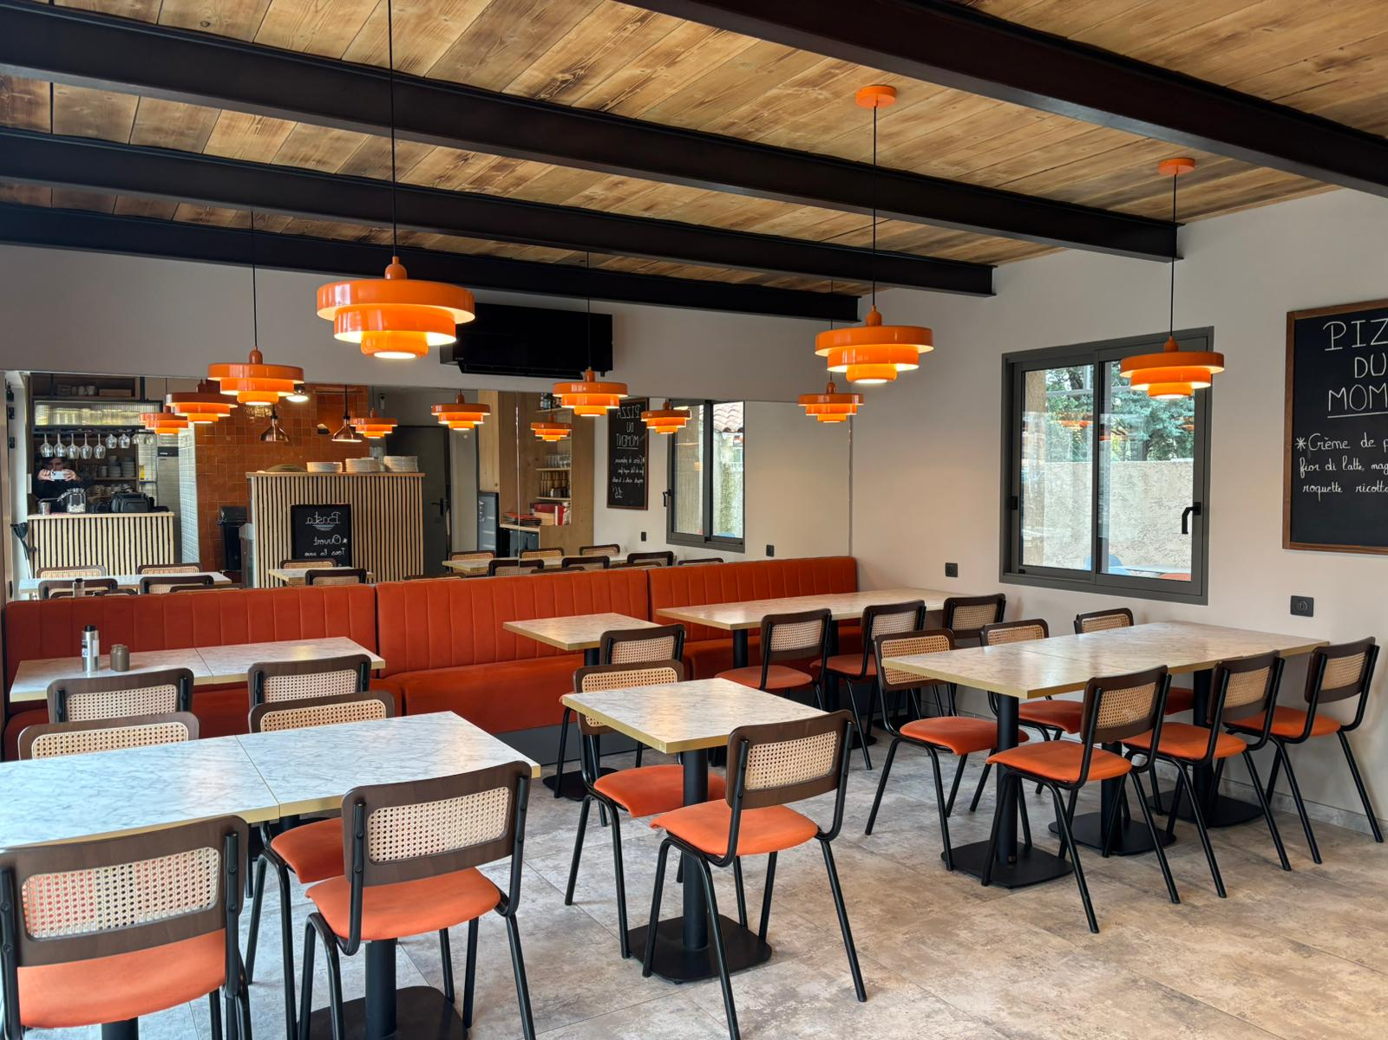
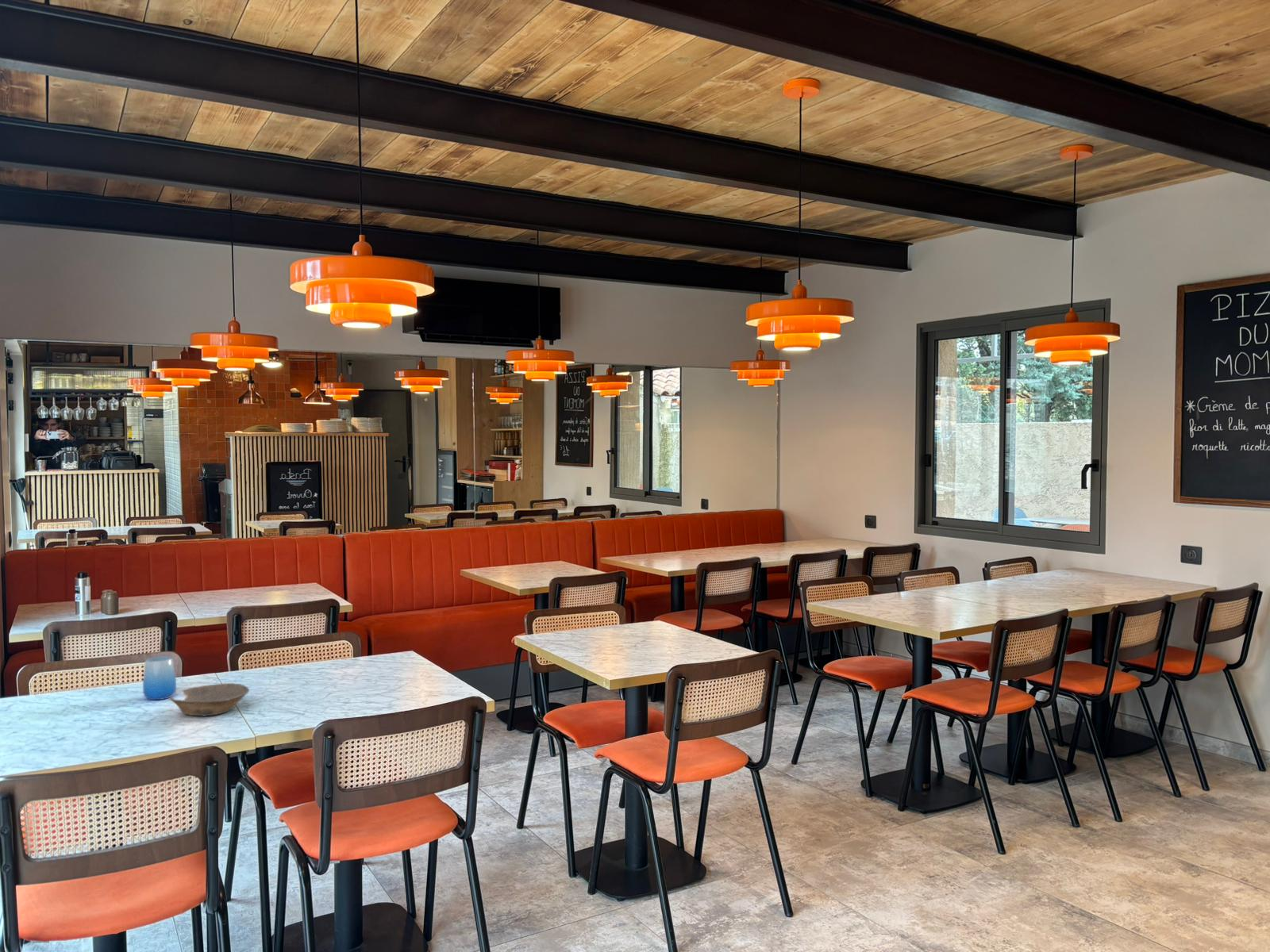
+ bowl (212, 701)
+ cup (160, 678)
